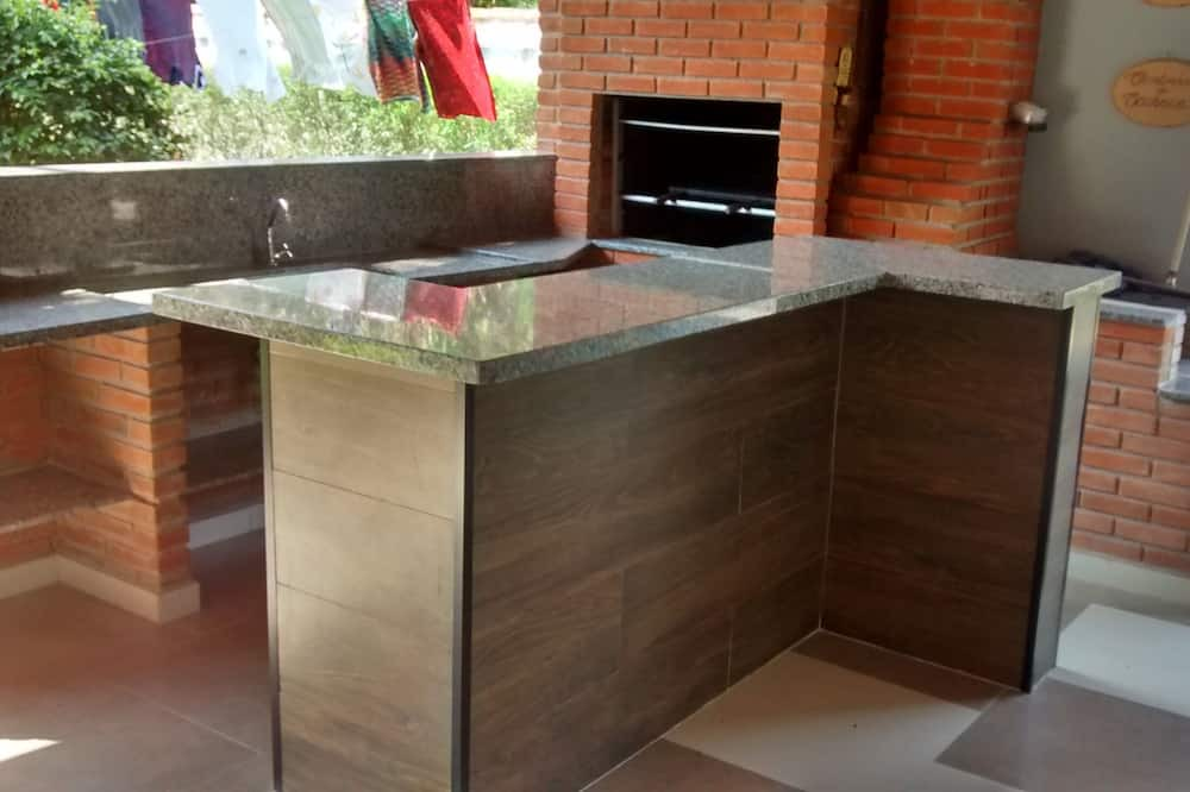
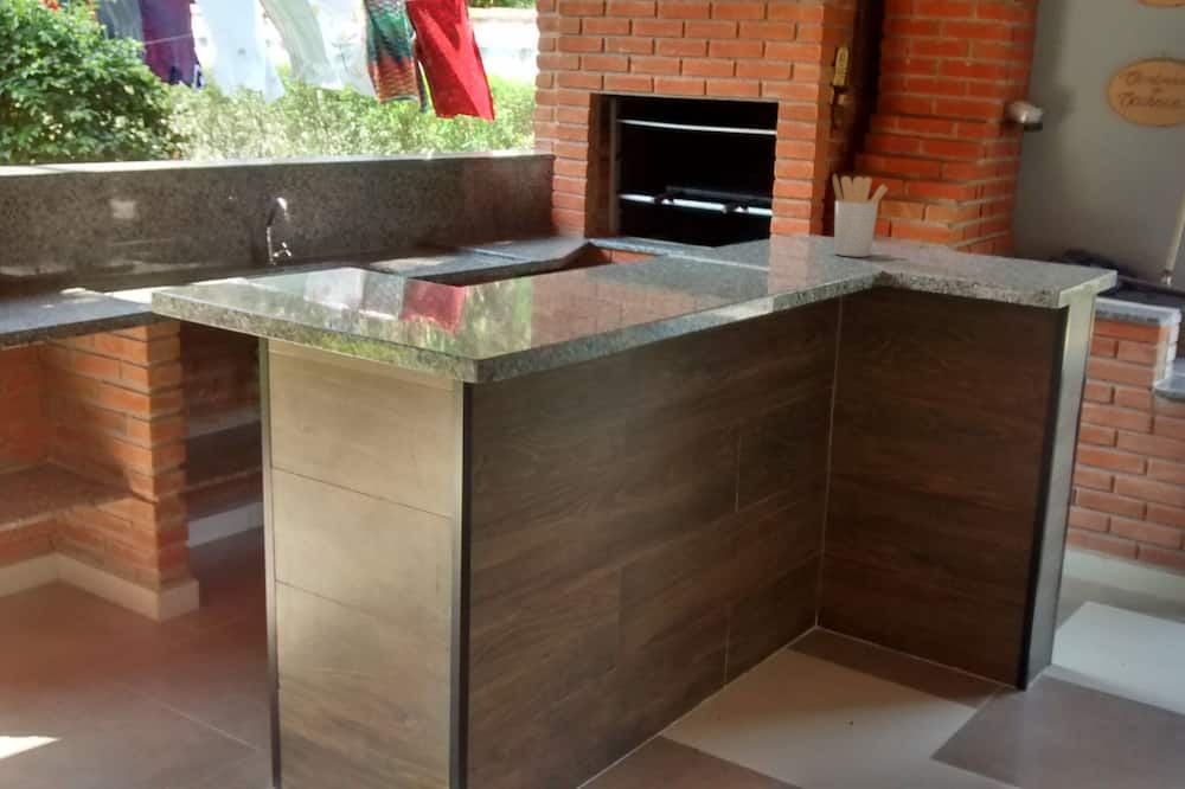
+ utensil holder (854, 213)
